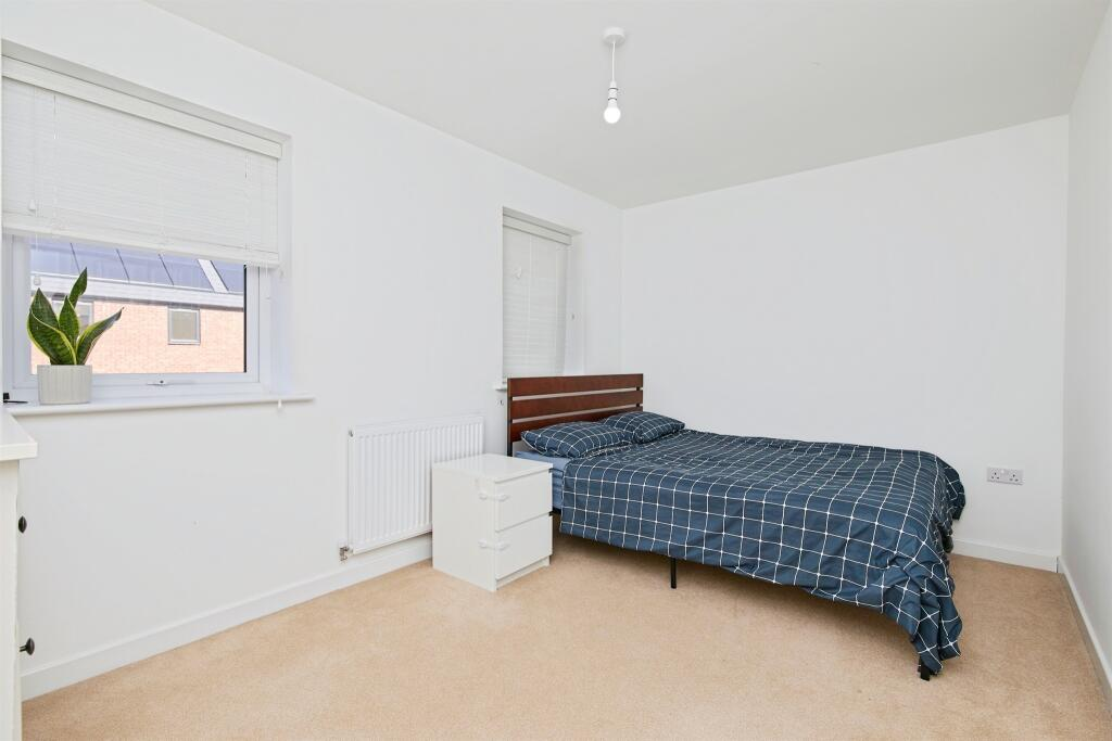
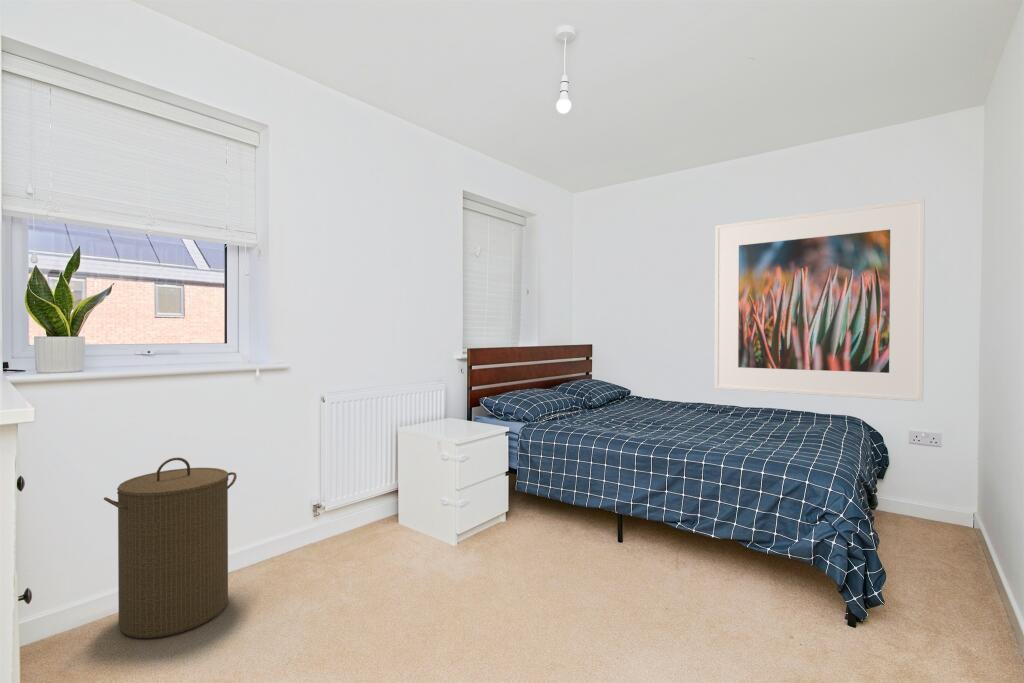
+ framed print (808, 304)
+ laundry hamper (176, 535)
